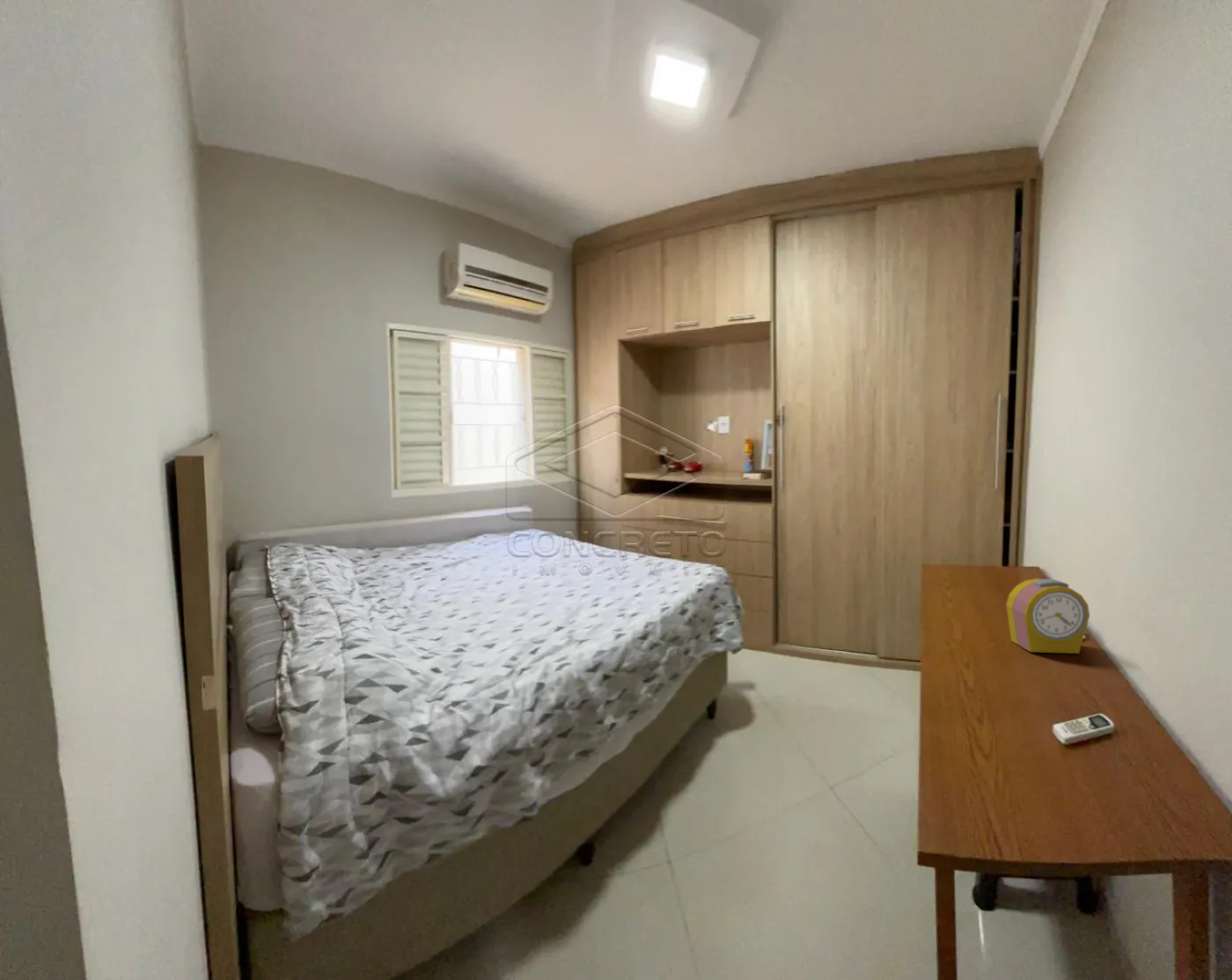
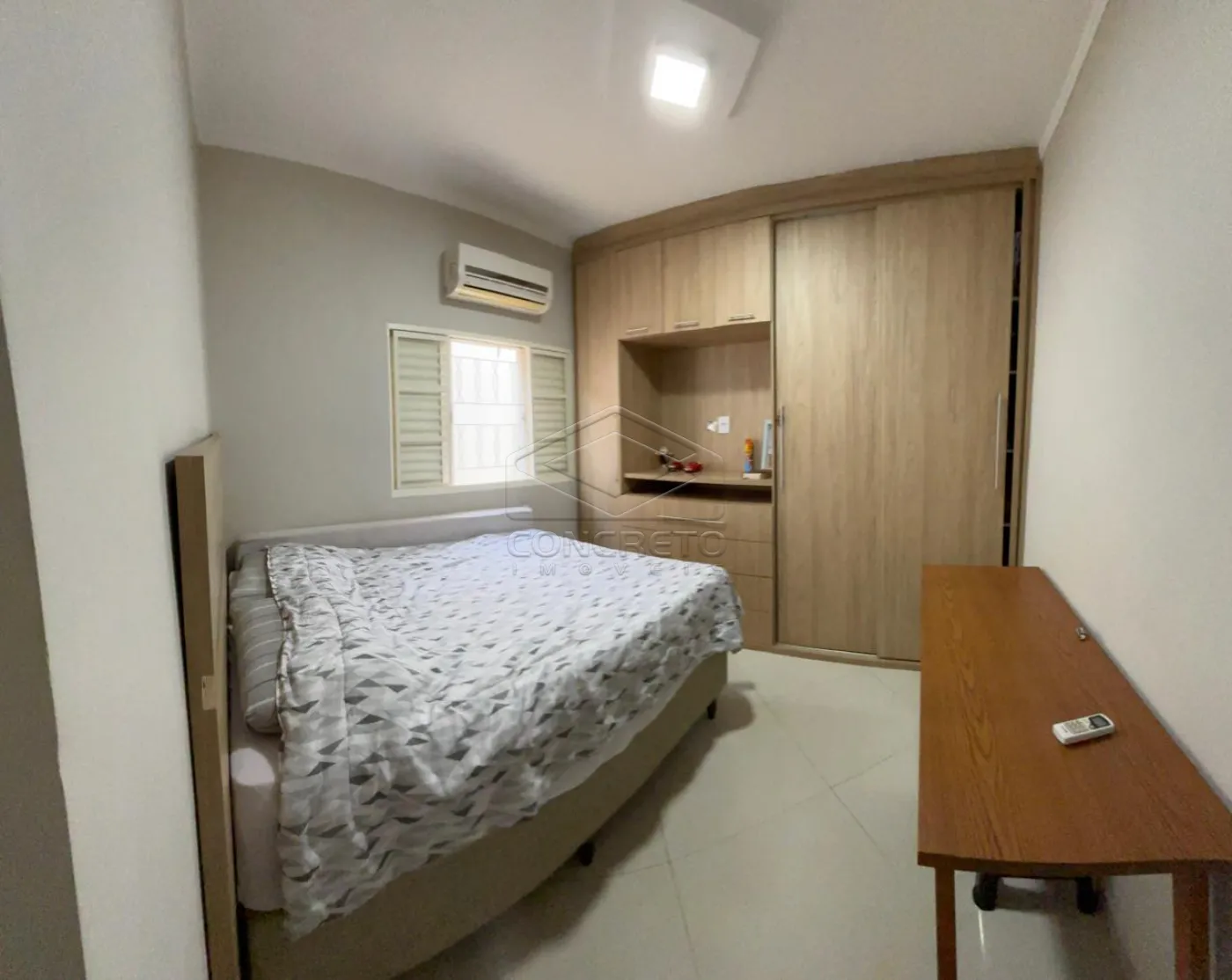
- alarm clock (1046, 613)
